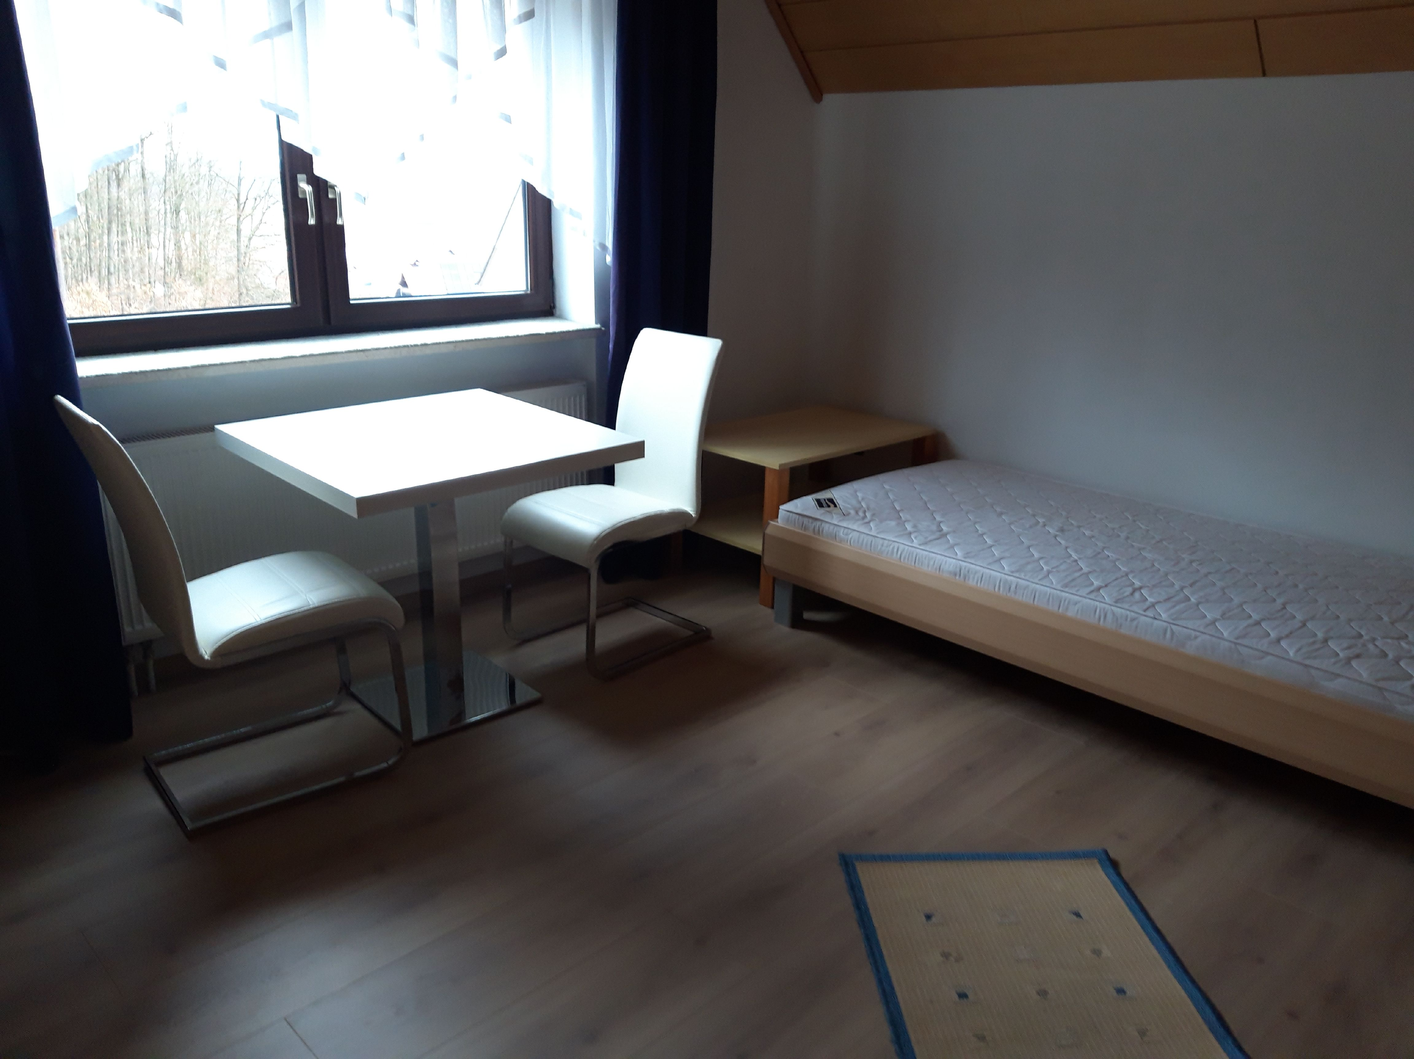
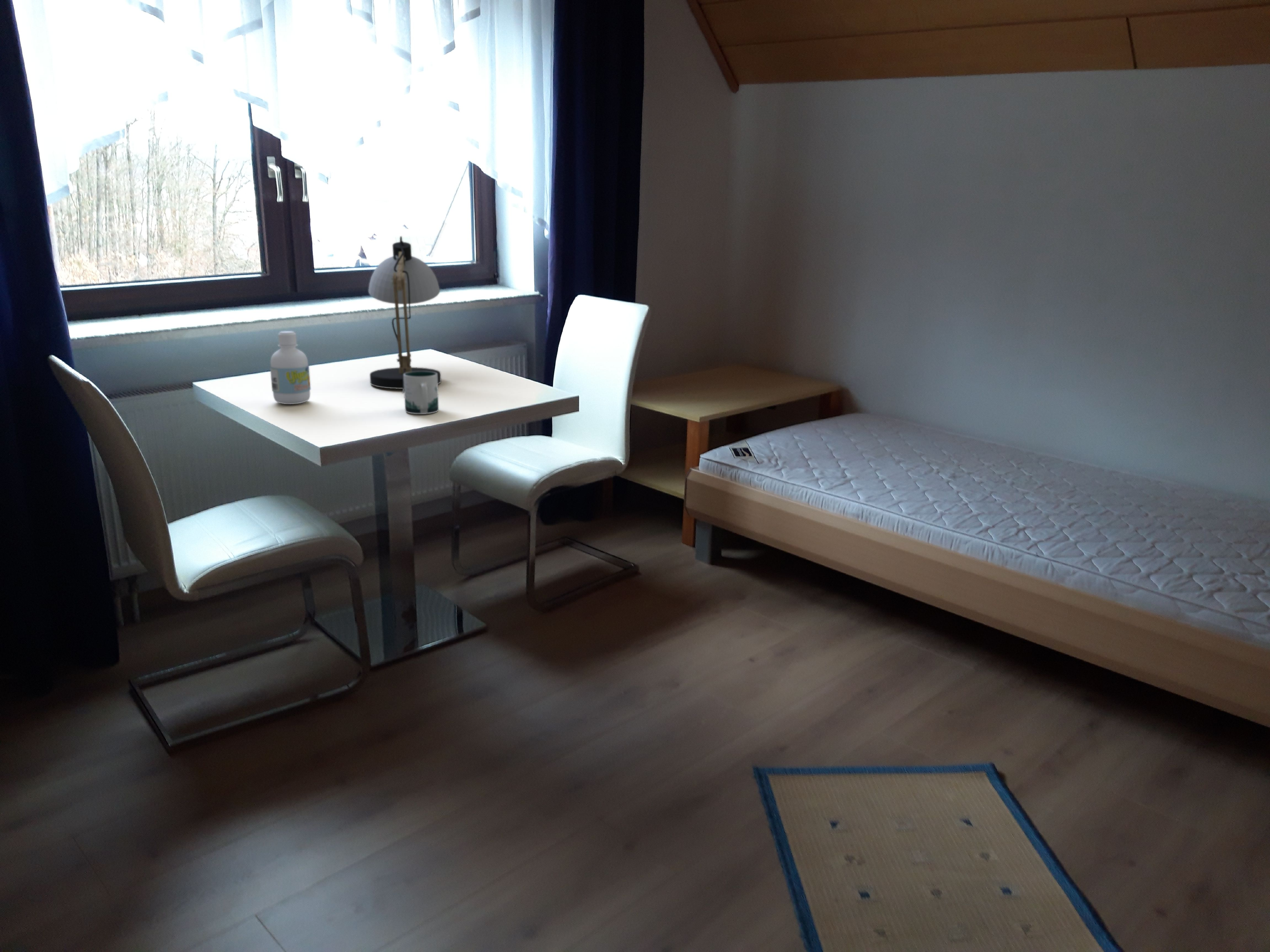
+ desk lamp (404, 310)
+ mug (422, 394)
+ bottle (290, 367)
